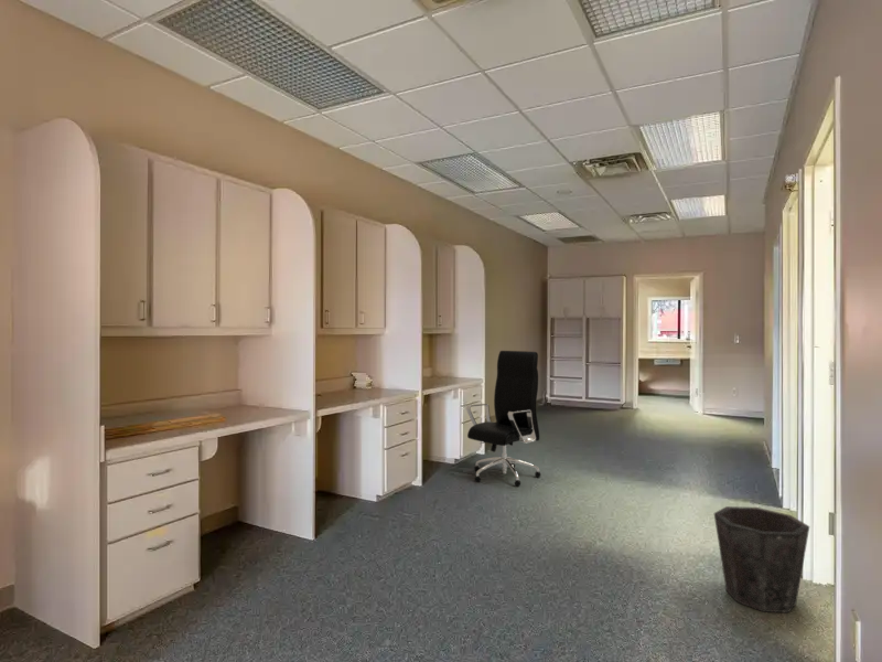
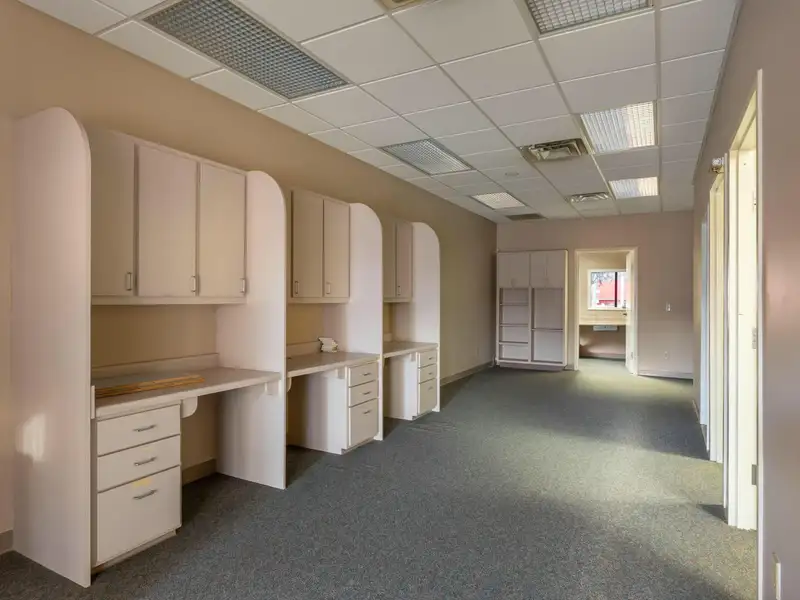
- office chair (502, 414)
- waste bin (760, 558)
